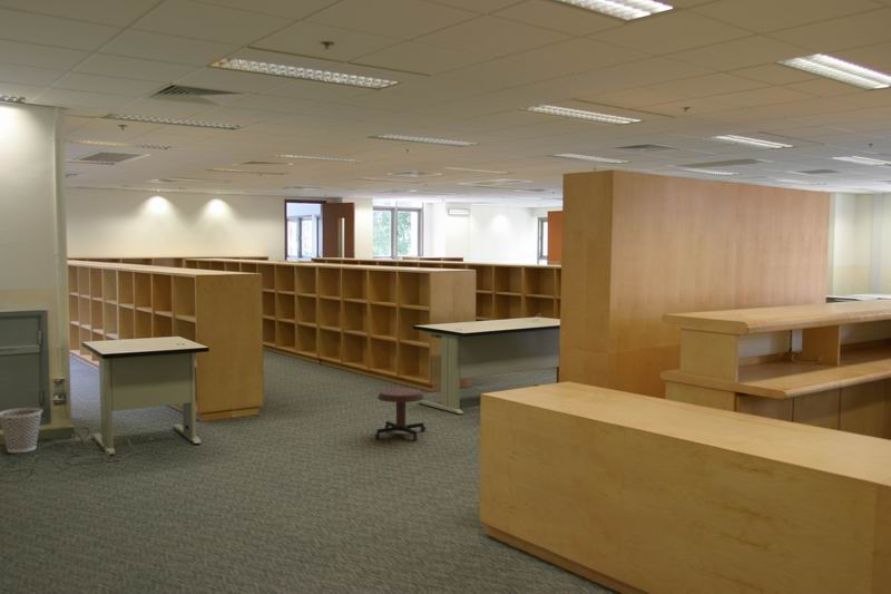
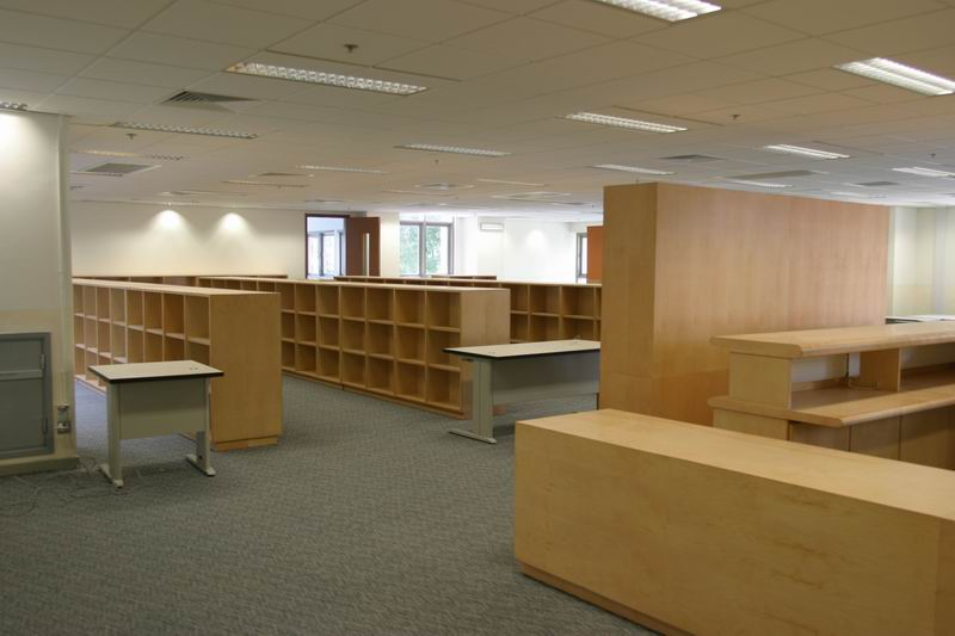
- stool (400, 412)
- wastebasket (21, 430)
